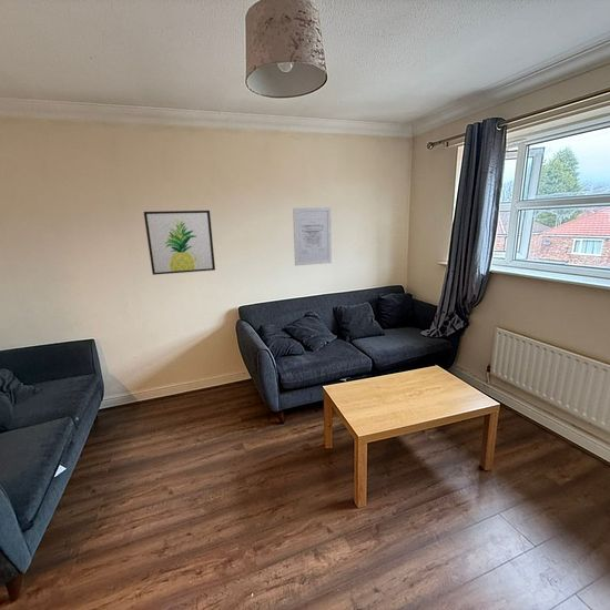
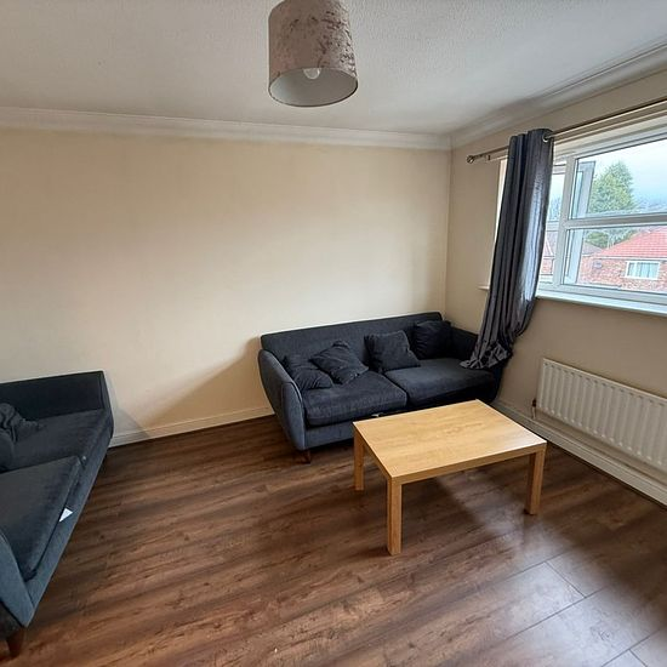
- wall art (181, 242)
- wall art (313, 236)
